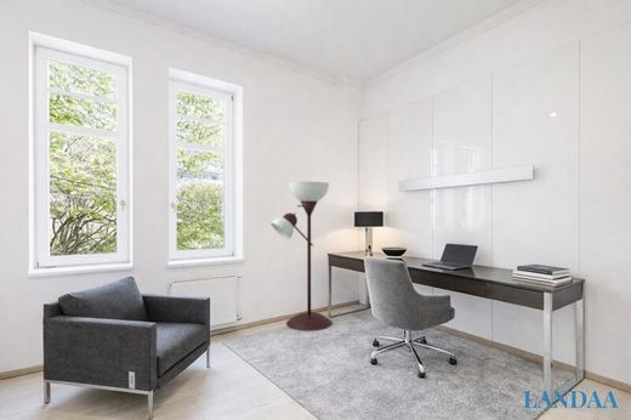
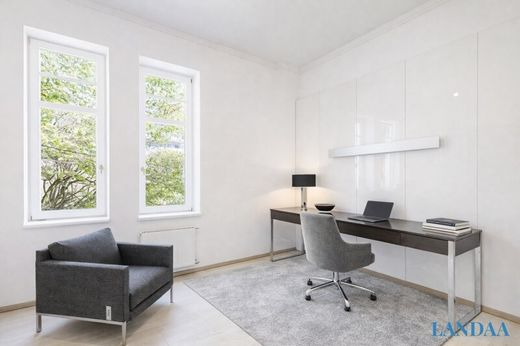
- floor lamp (307, 254)
